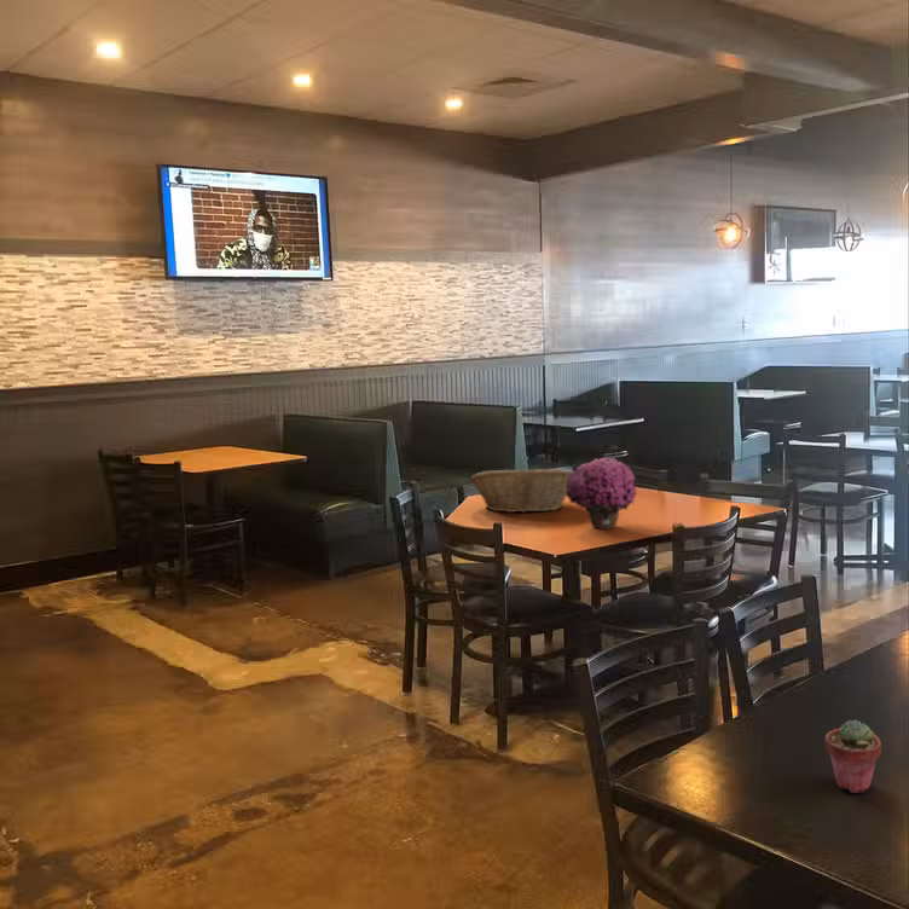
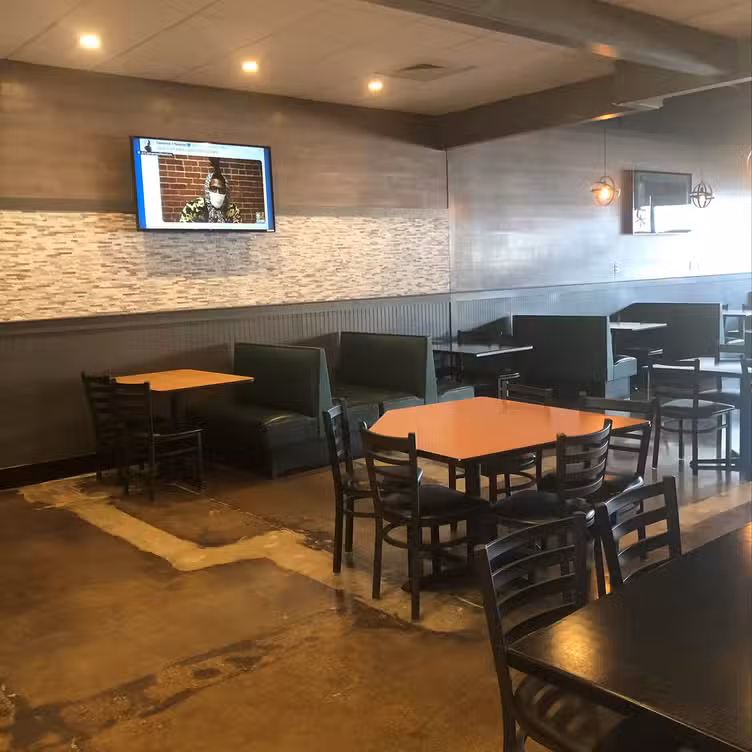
- potted succulent (852, 752)
- fruit basket (522, 486)
- flower (600, 492)
